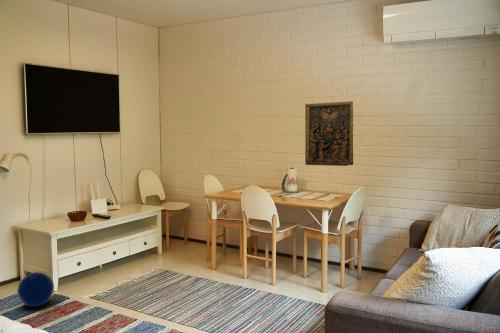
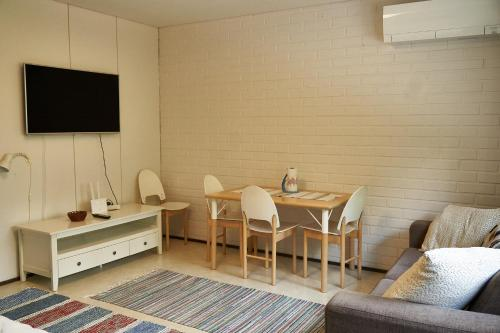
- relief panel (328, 134)
- ball (35, 289)
